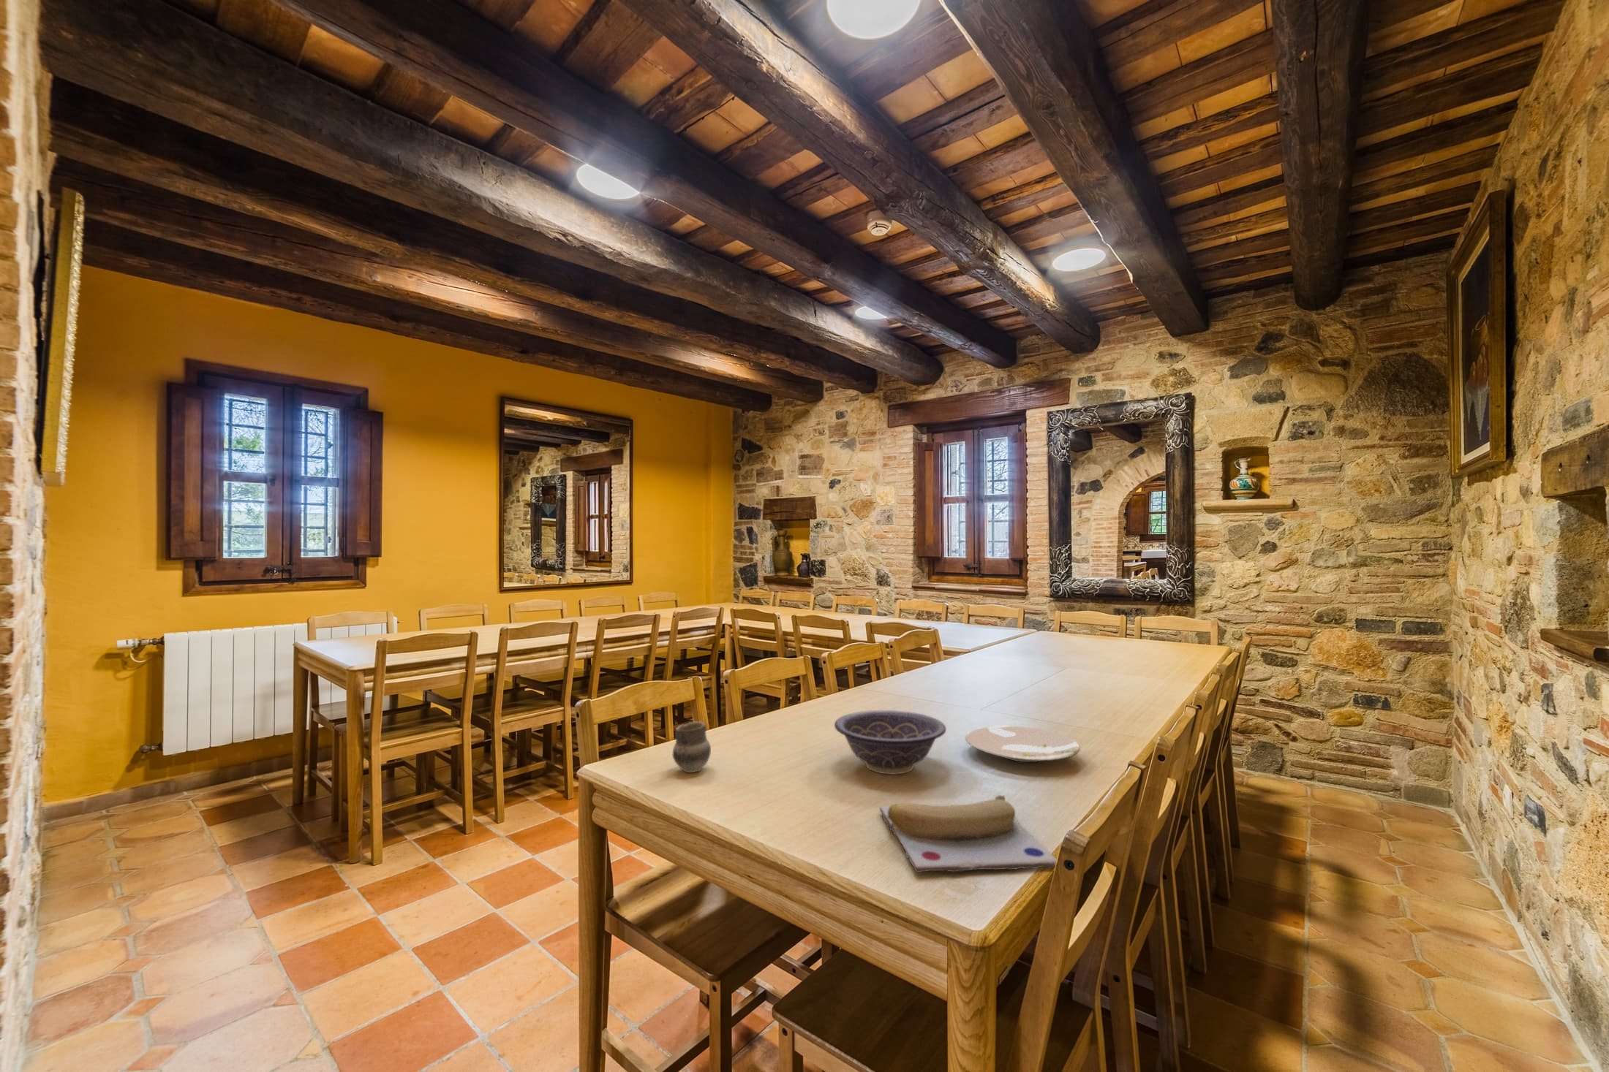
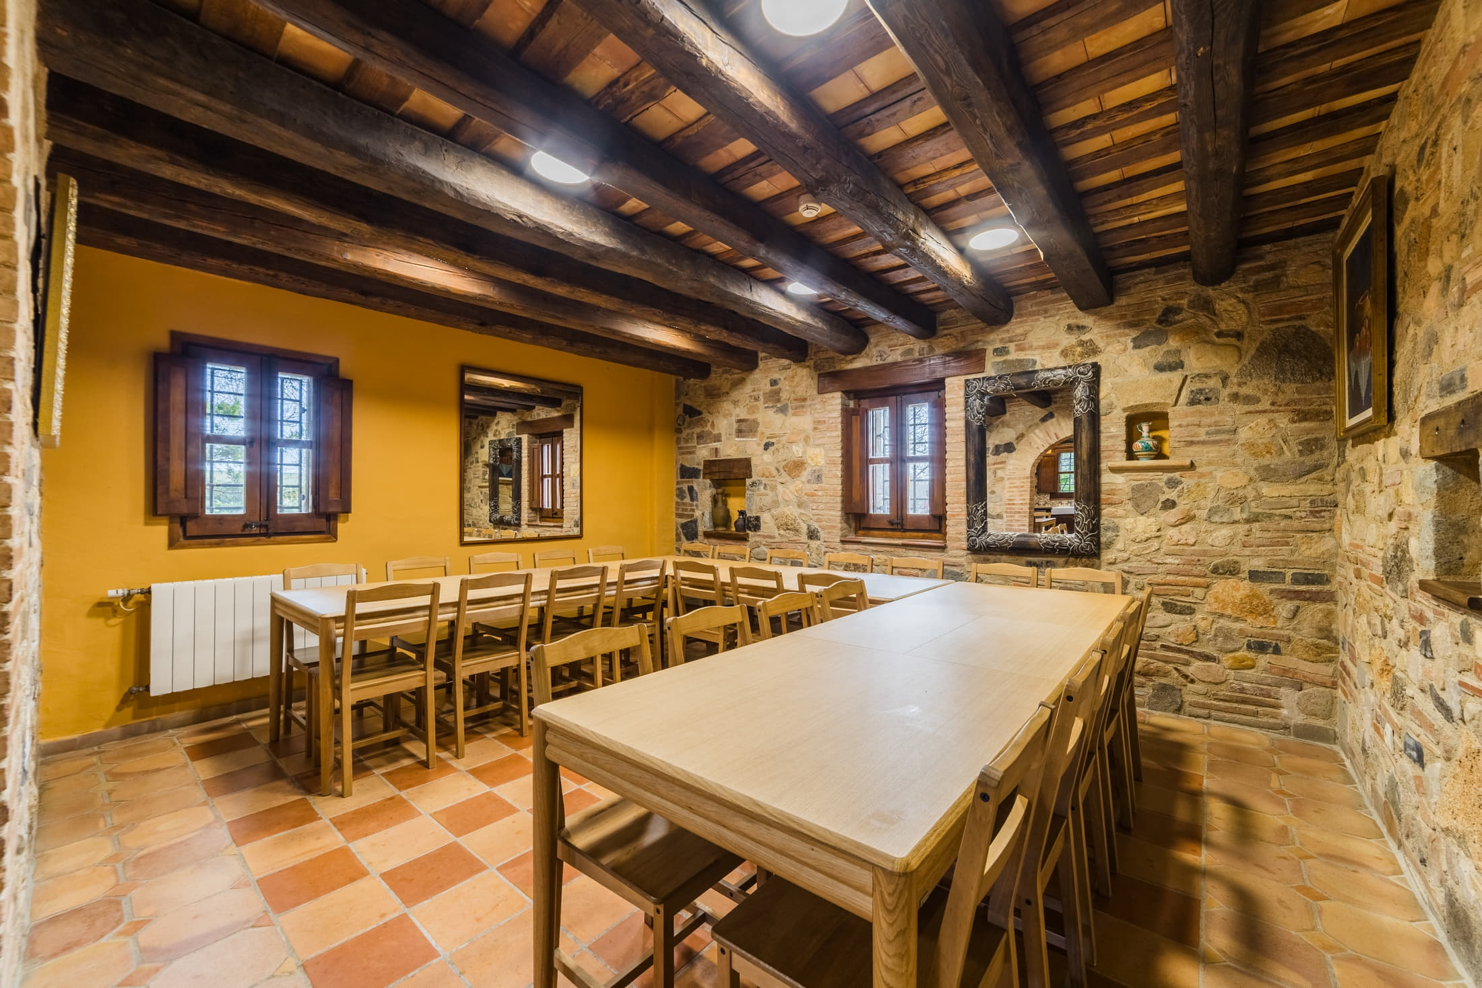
- cup (693, 745)
- decorative bowl (889, 744)
- plate (1021, 748)
- banana (961, 820)
